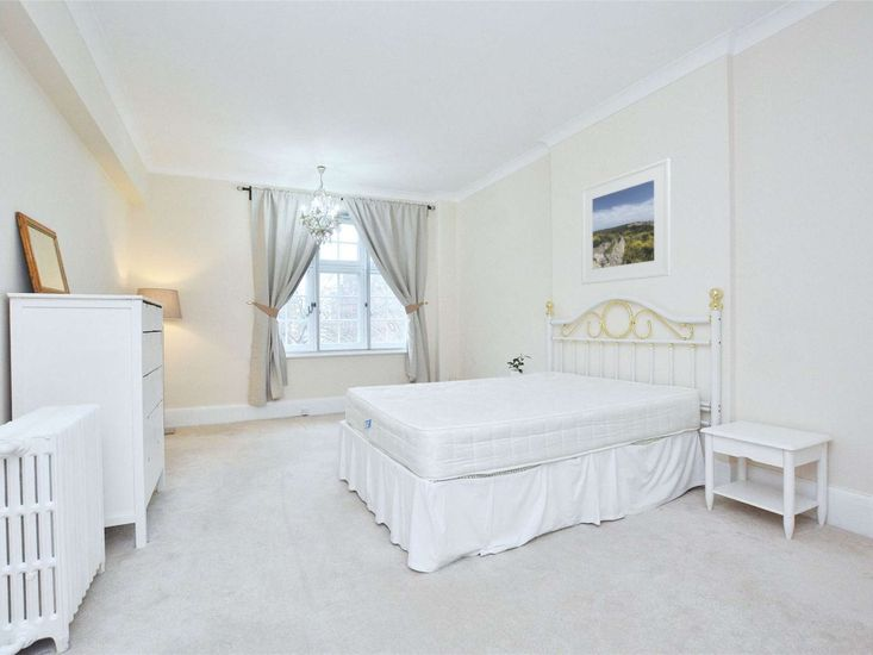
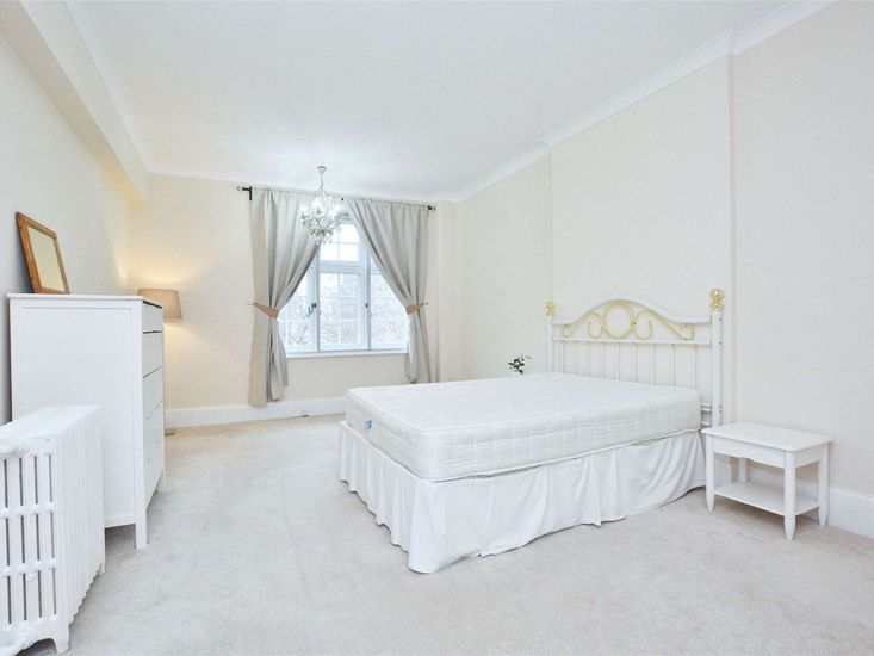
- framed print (622, 227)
